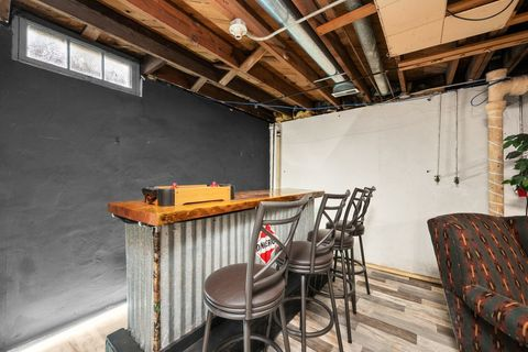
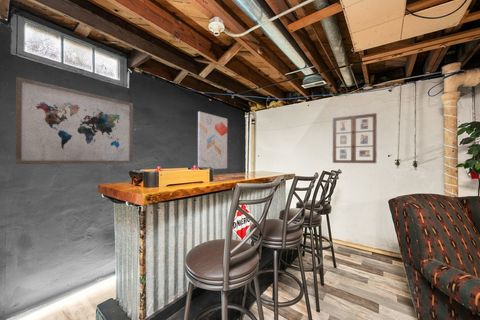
+ wall art (85, 128)
+ picture frame (353, 139)
+ wall art (213, 142)
